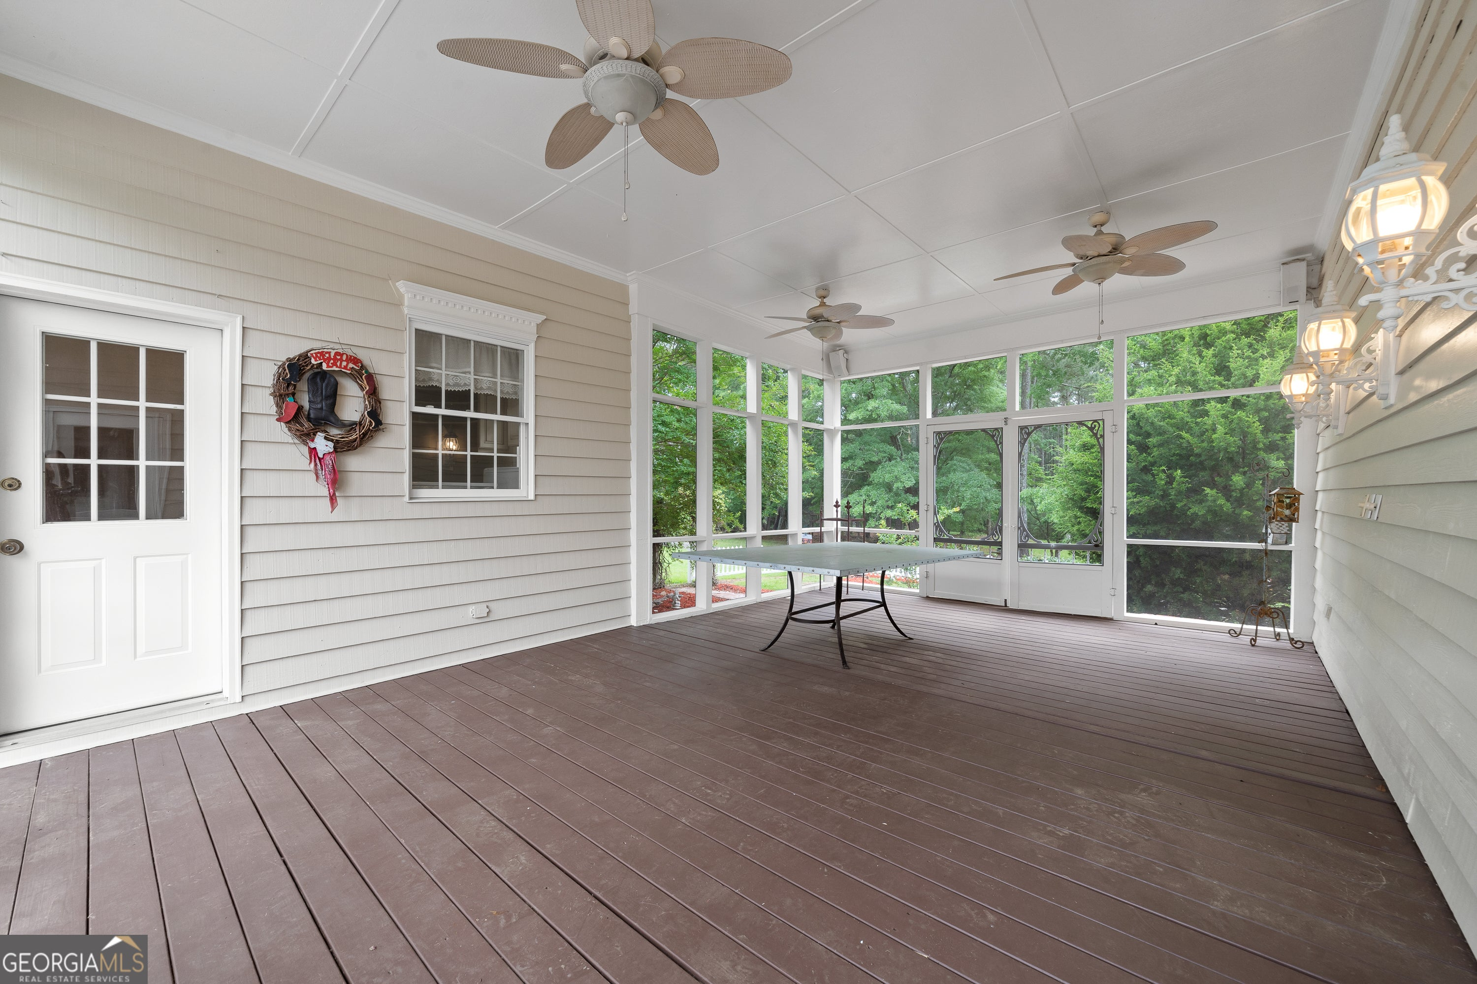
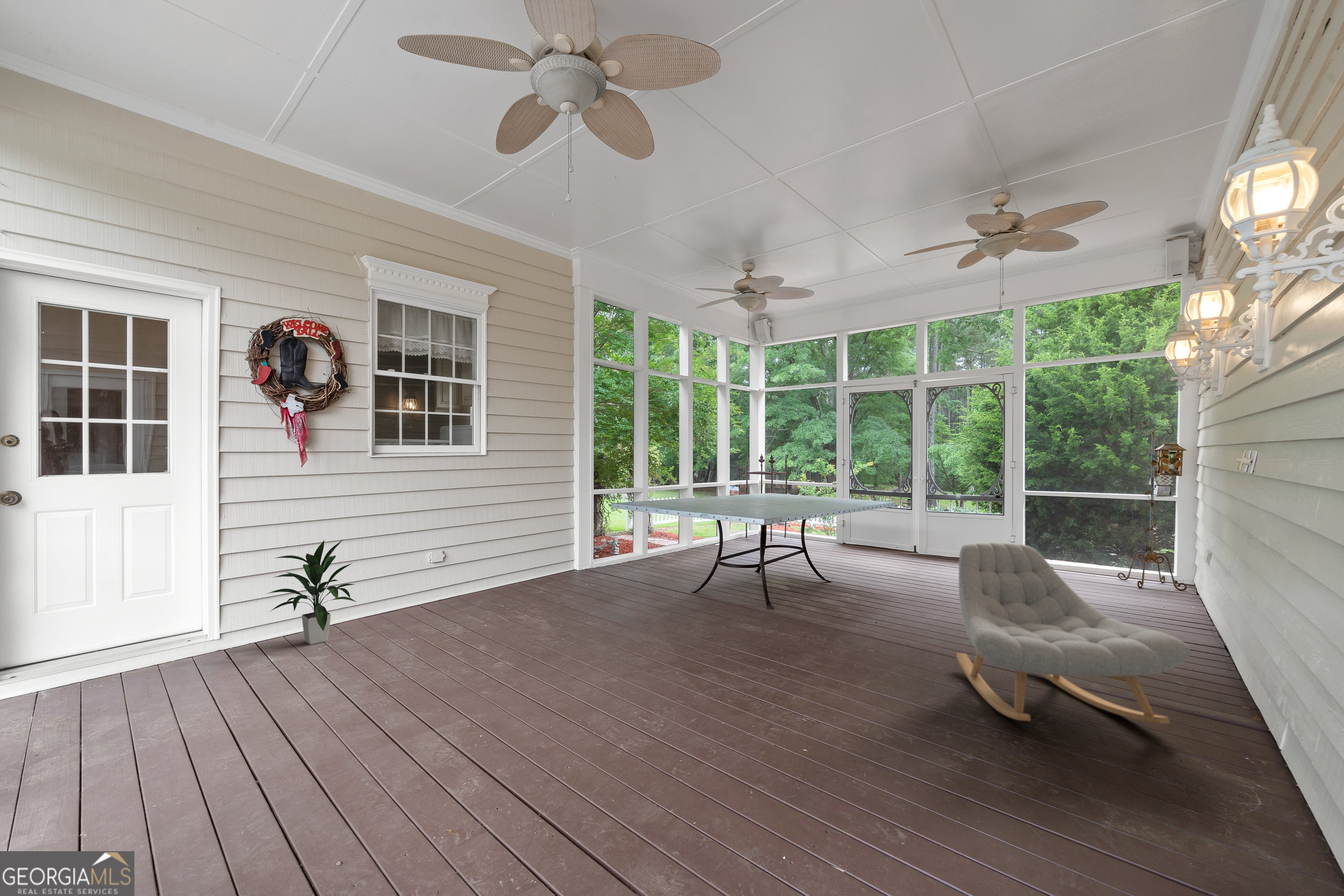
+ rocking chair (1035, 626)
+ indoor plant (315, 592)
